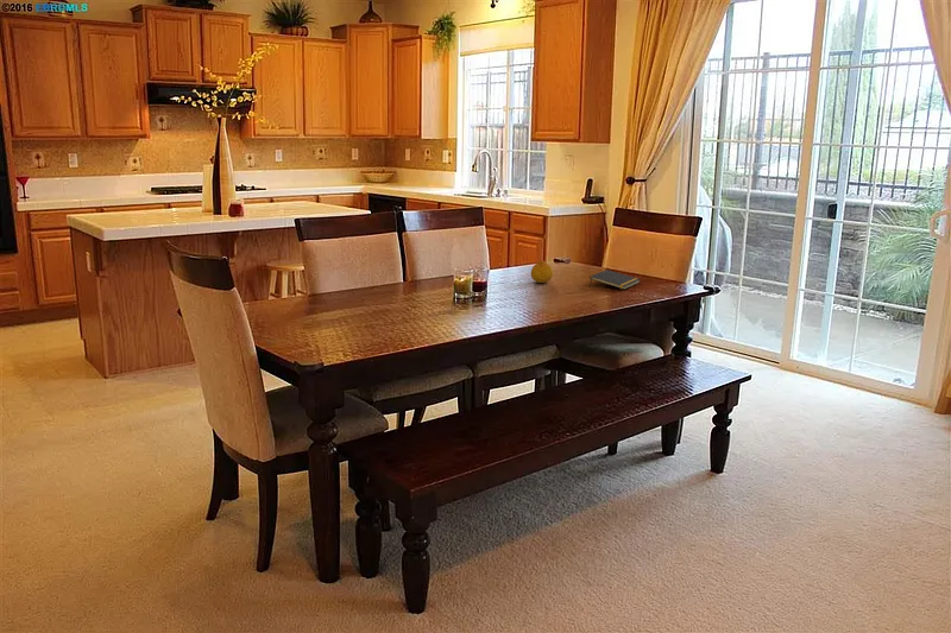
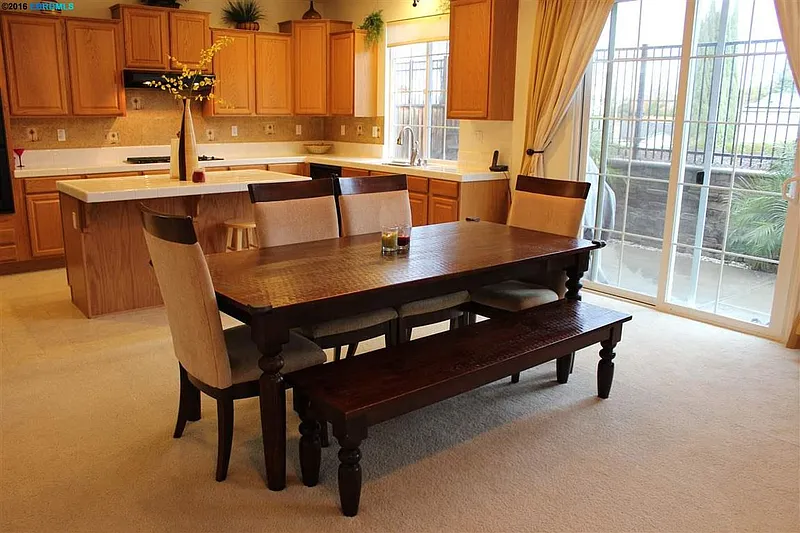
- fruit (541, 271)
- notepad (615, 279)
